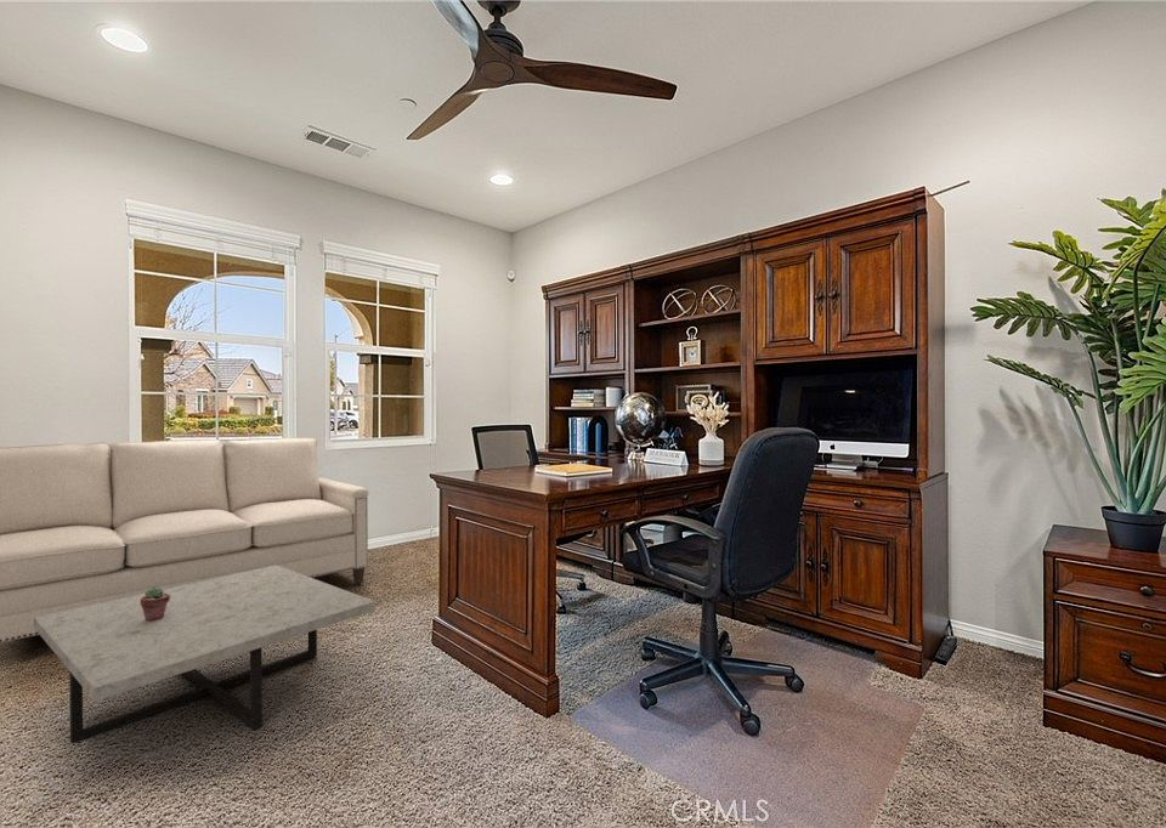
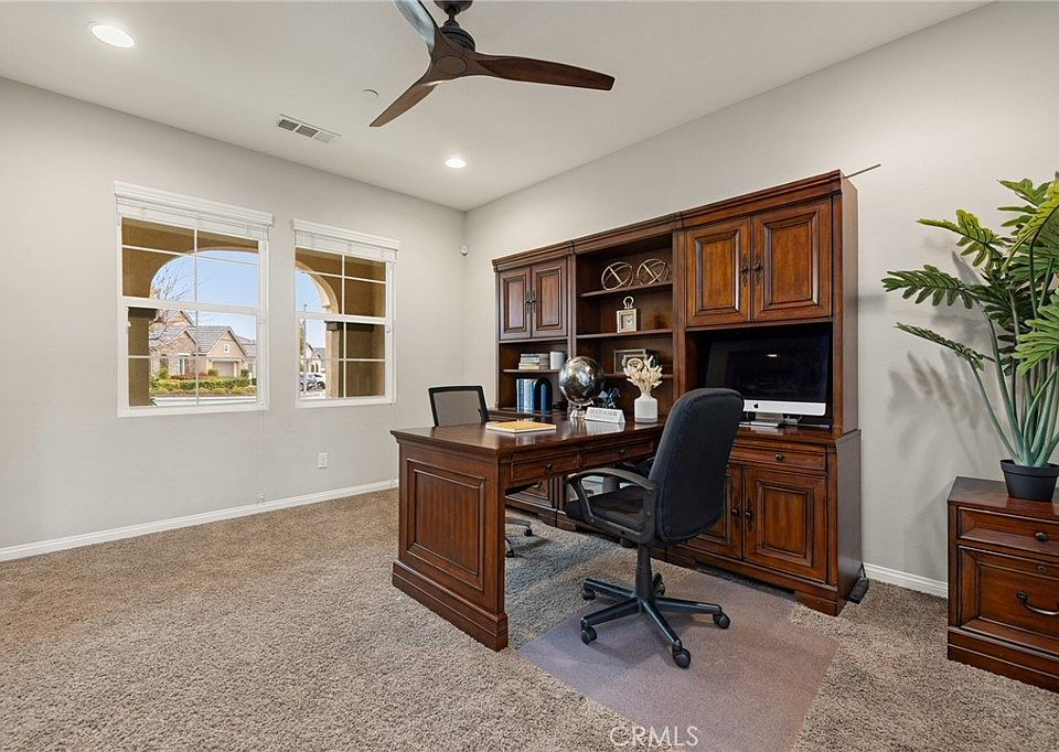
- potted succulent (154, 602)
- coffee table (211, 650)
- sofa (180, 523)
